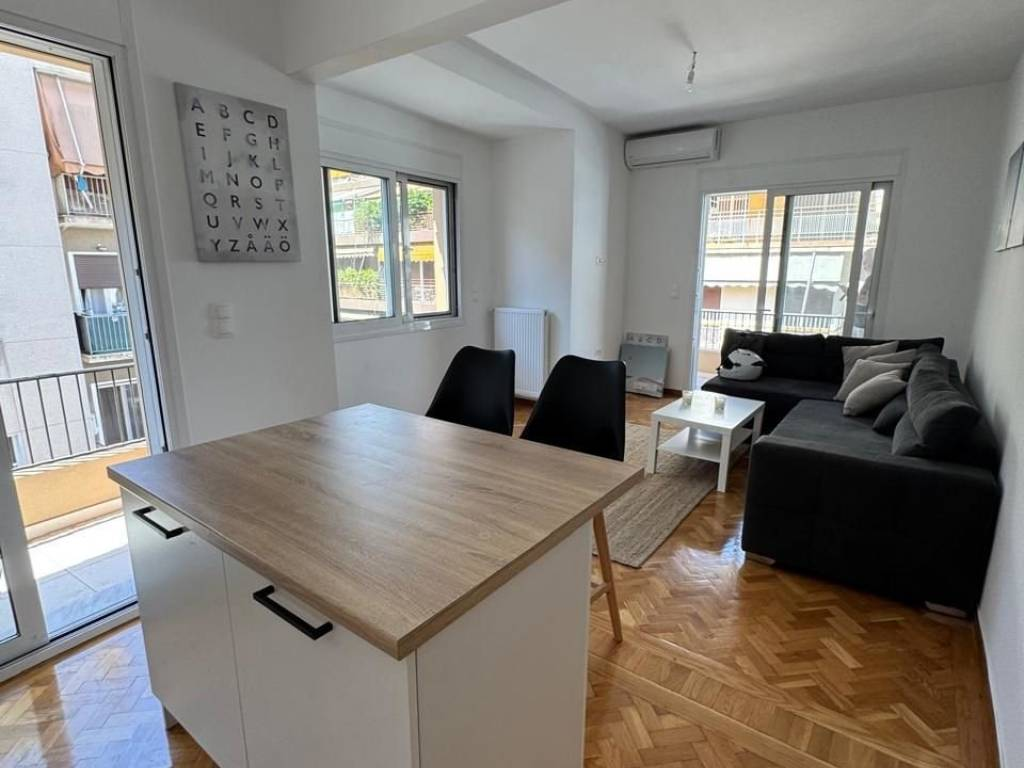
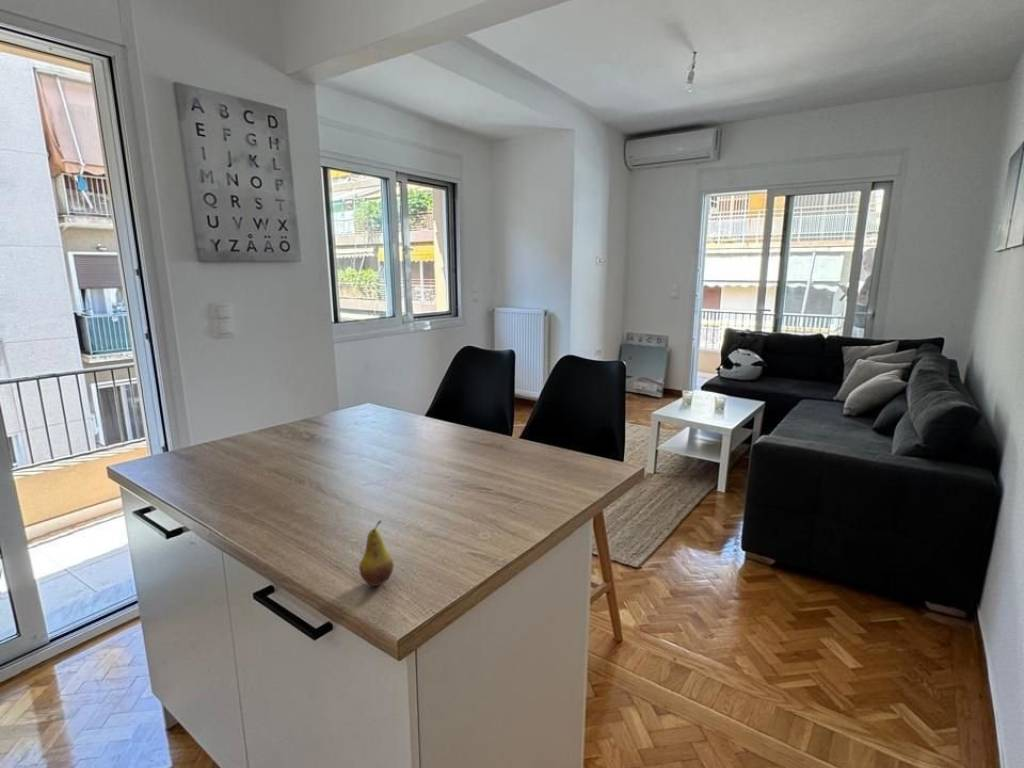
+ fruit (375, 548)
